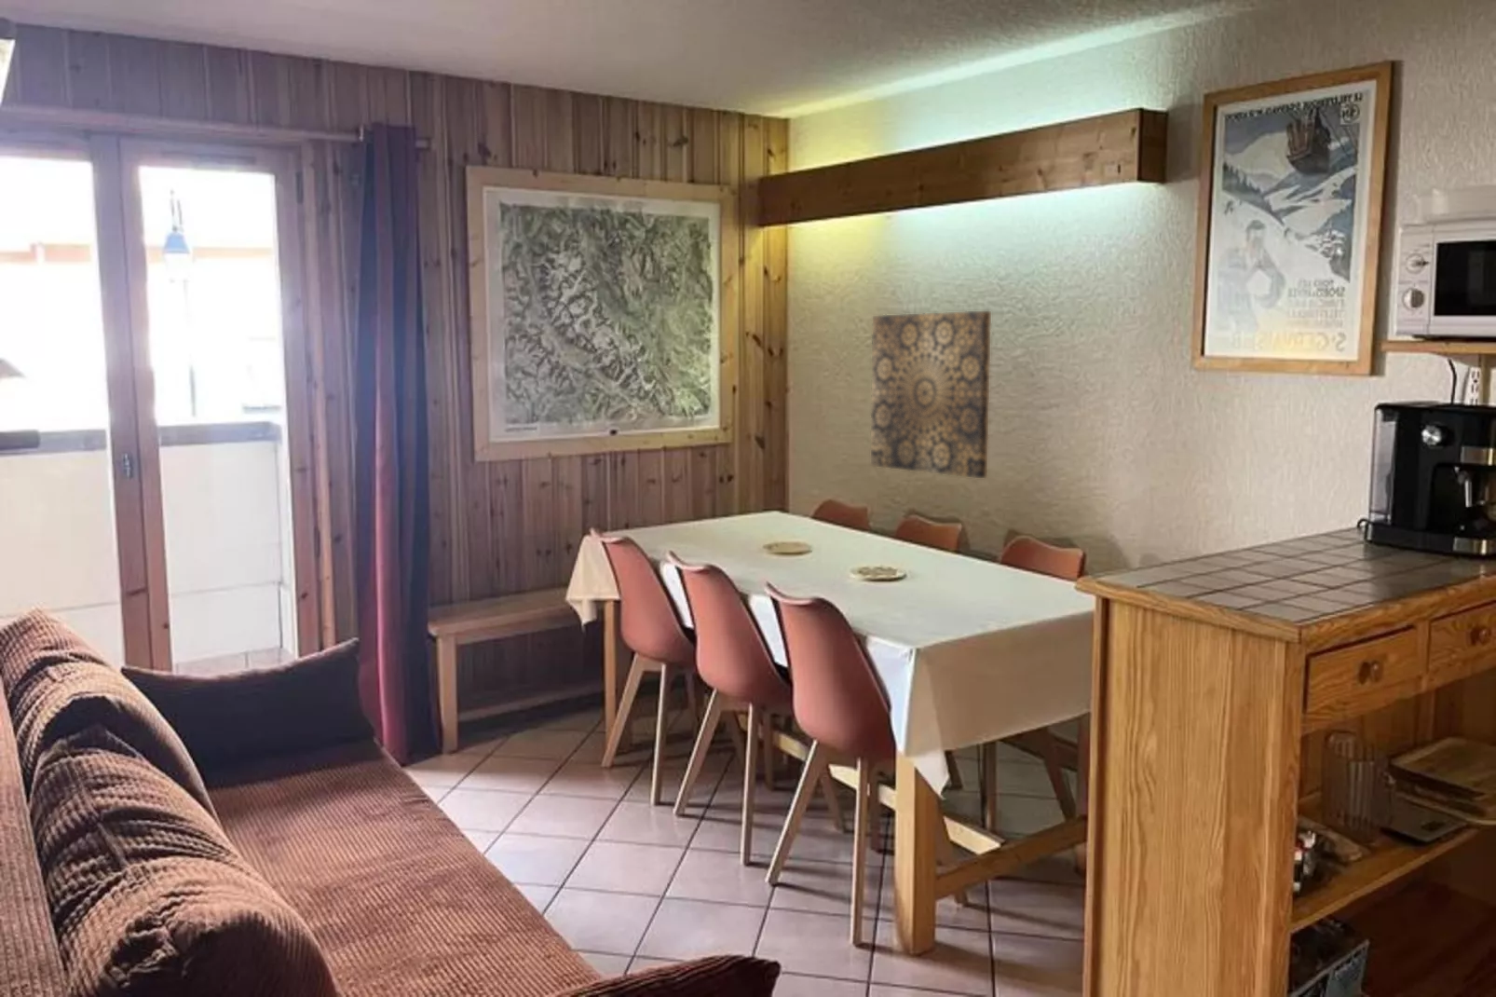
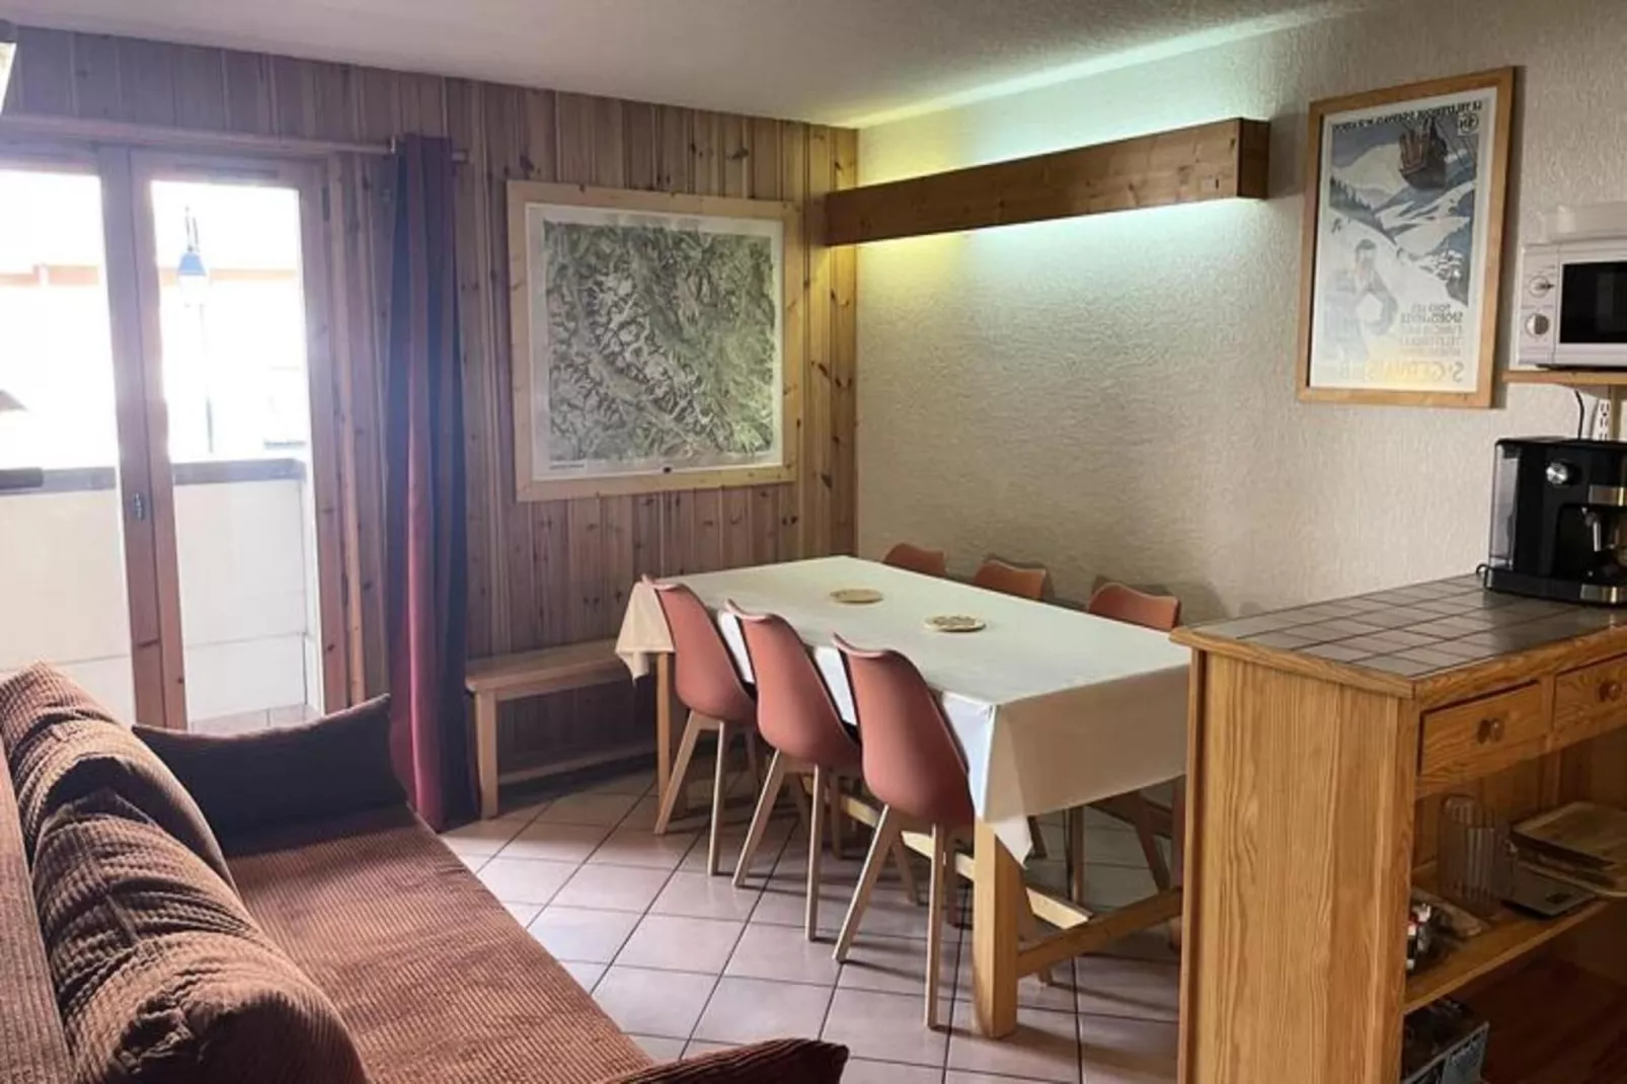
- wall art (927, 393)
